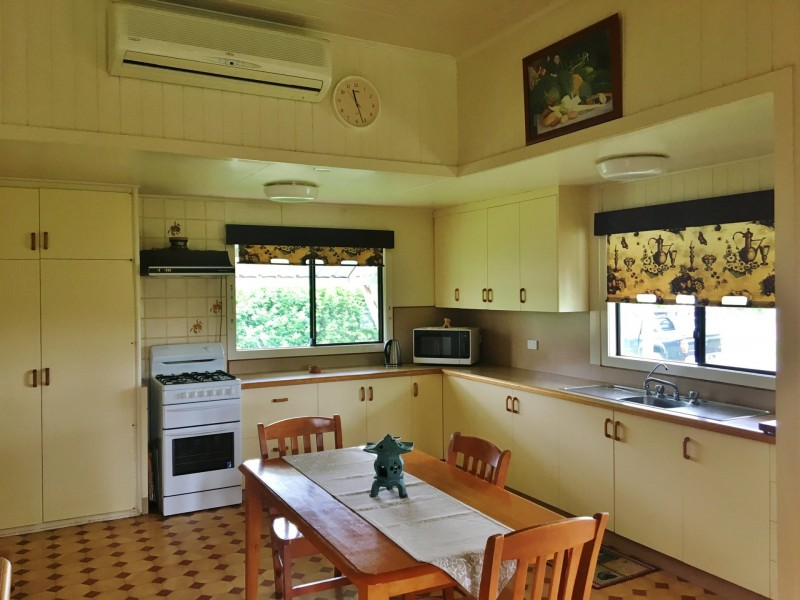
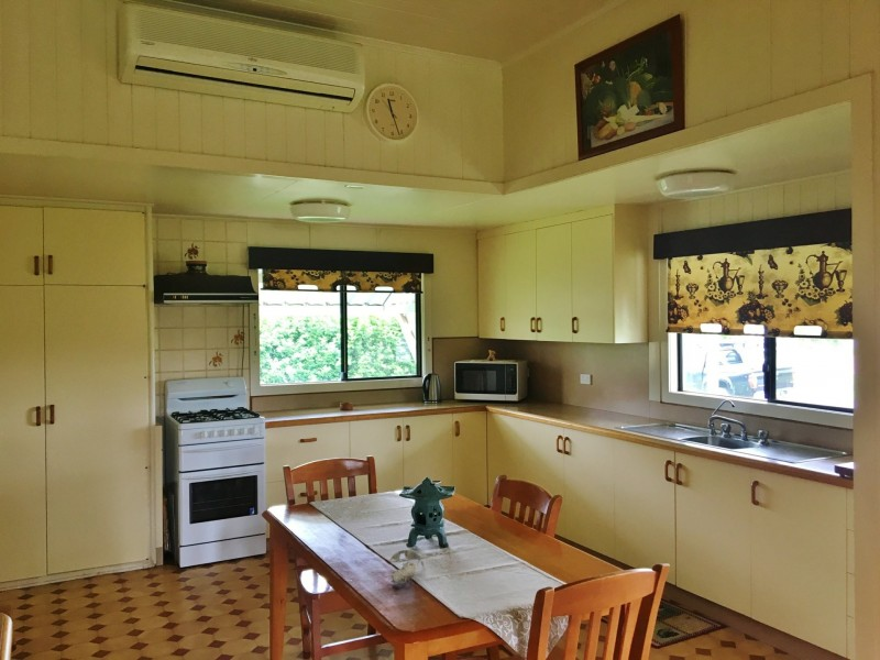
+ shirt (407, 566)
